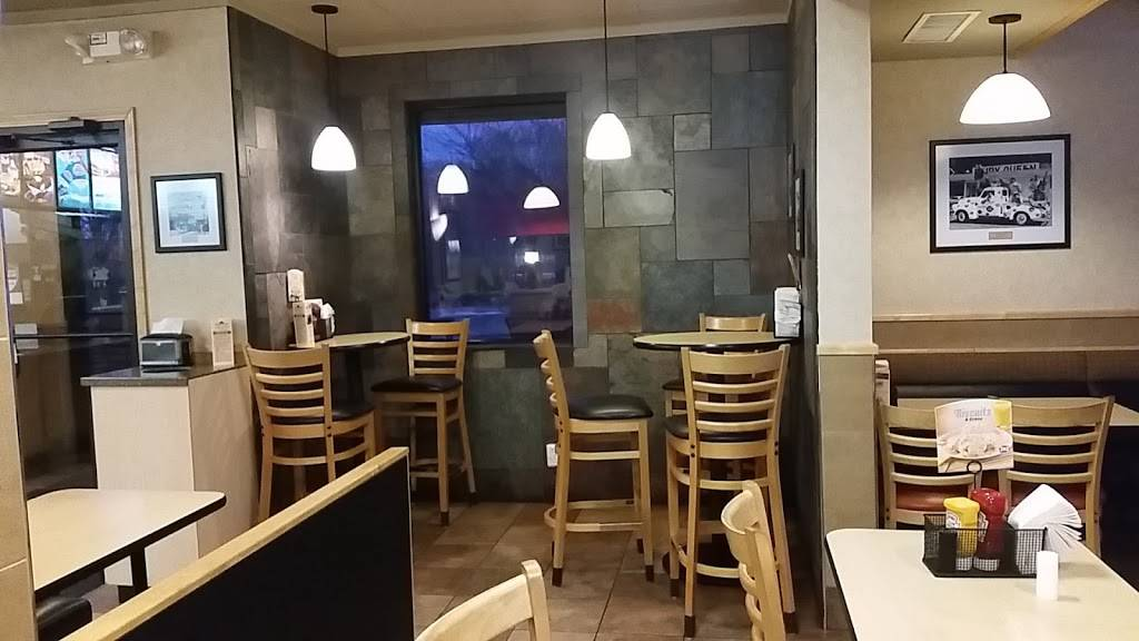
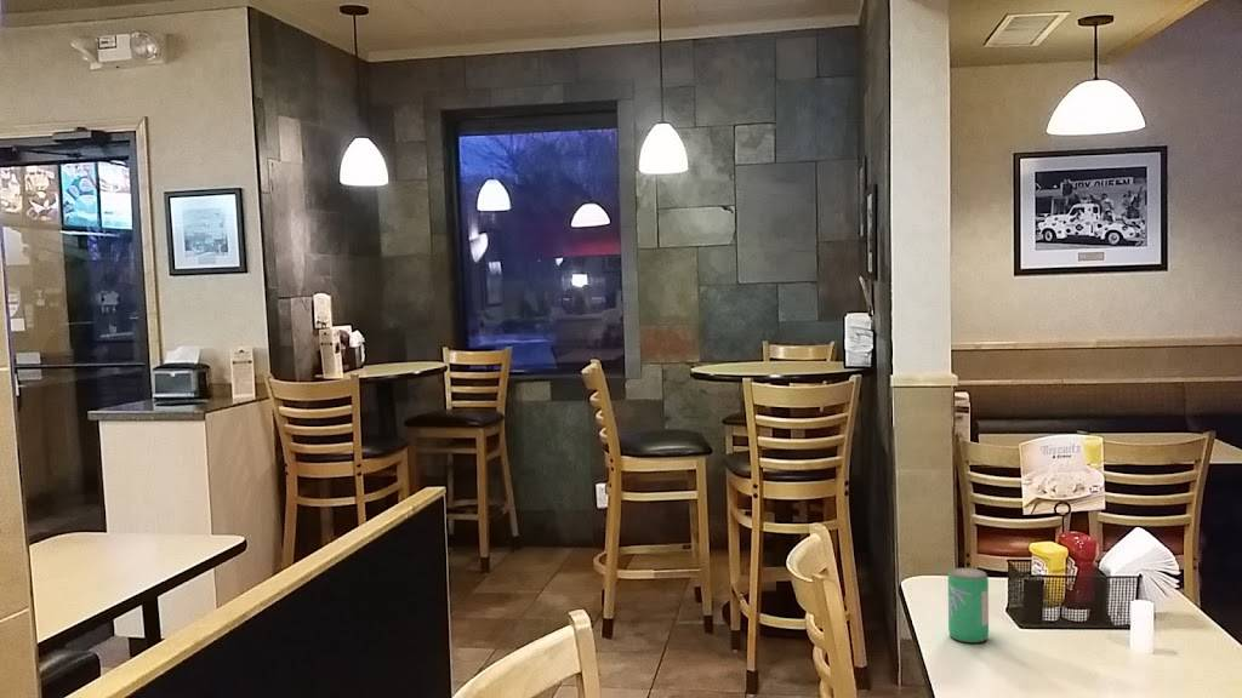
+ beverage can (968, 605)
